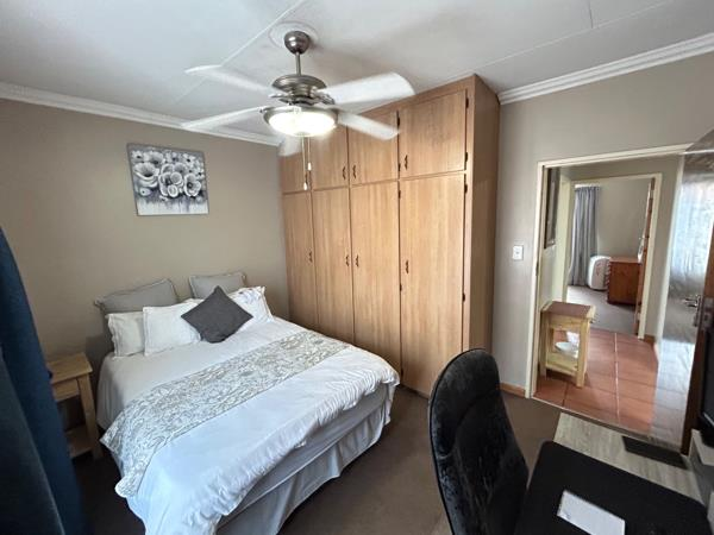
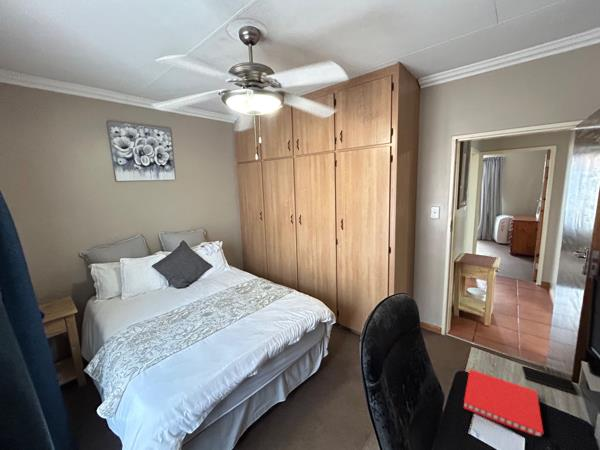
+ notebook (500, 399)
